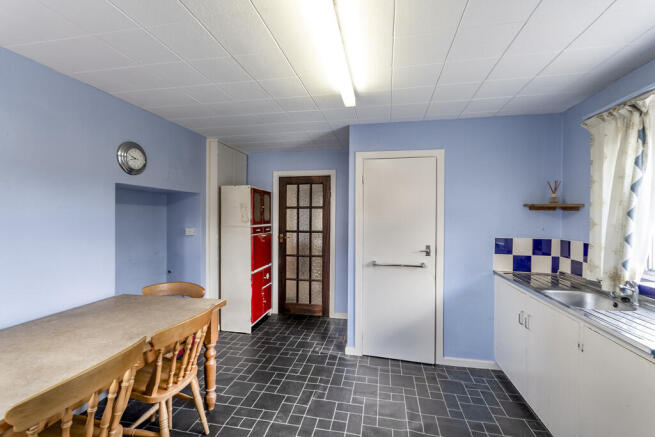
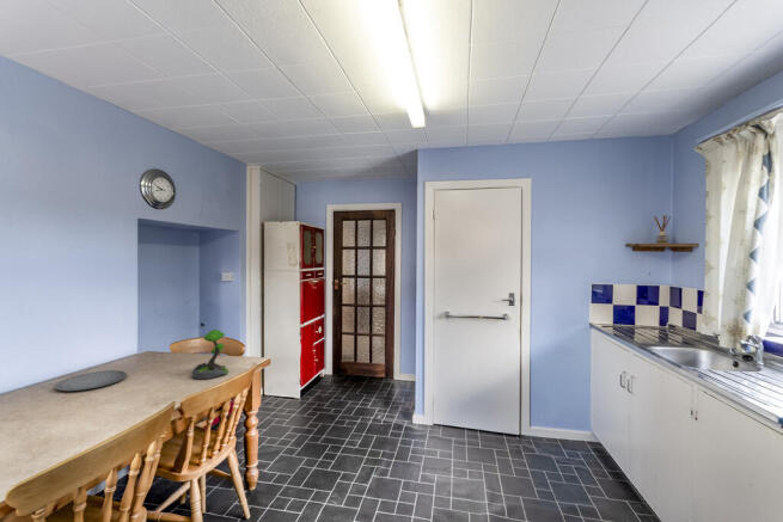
+ plate (92, 380)
+ plant (212, 351)
